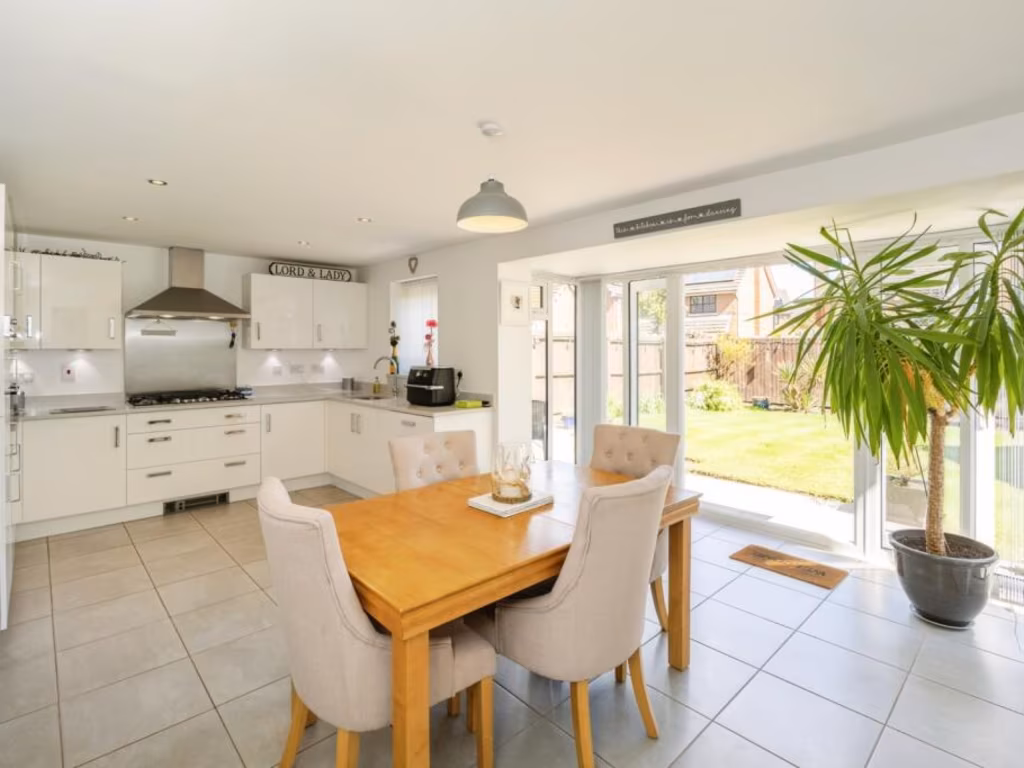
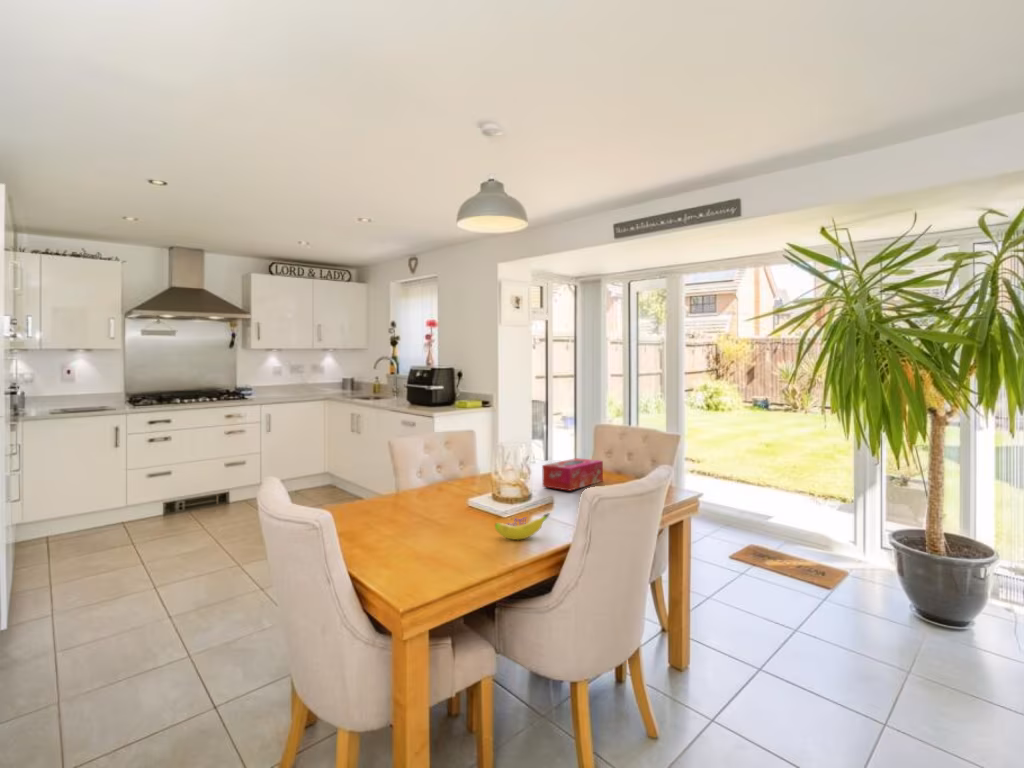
+ banana (522, 525)
+ tissue box (573, 473)
